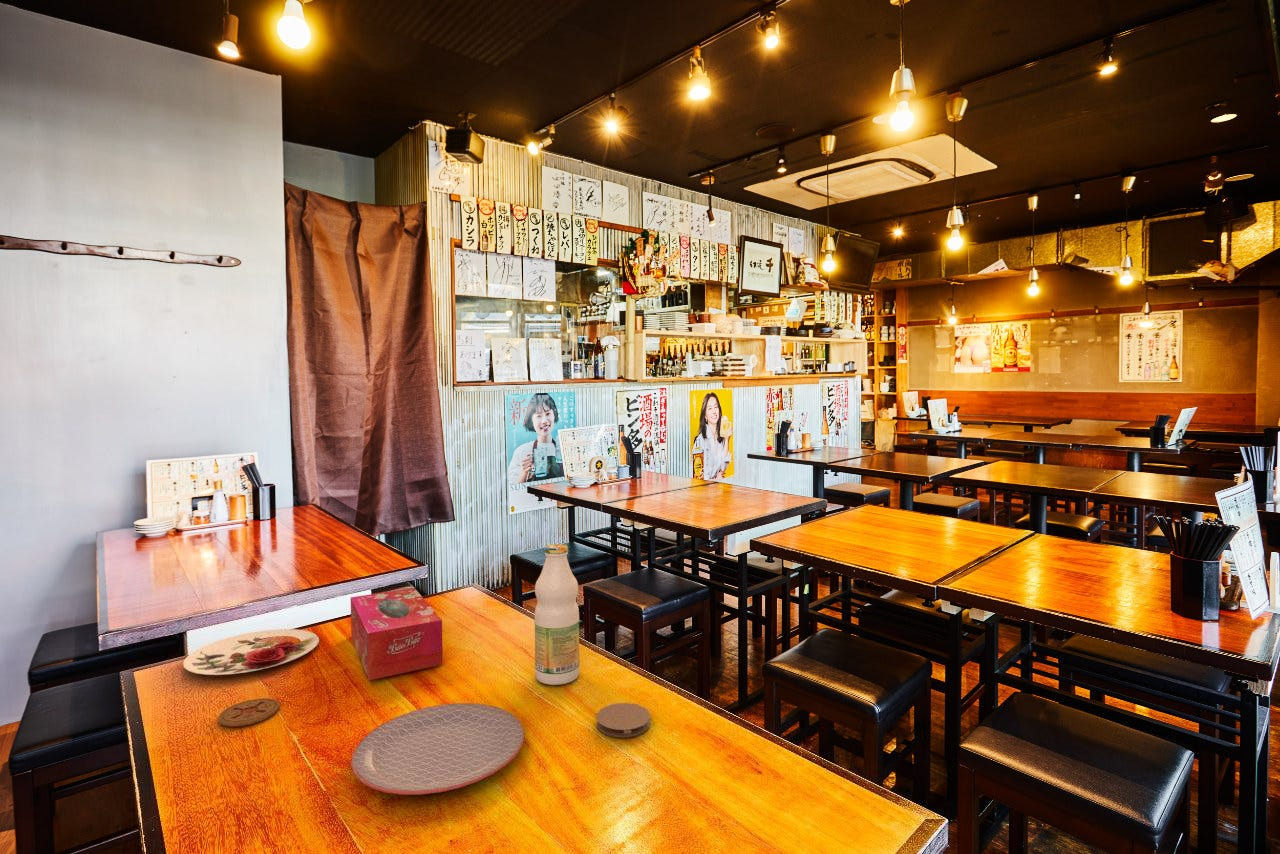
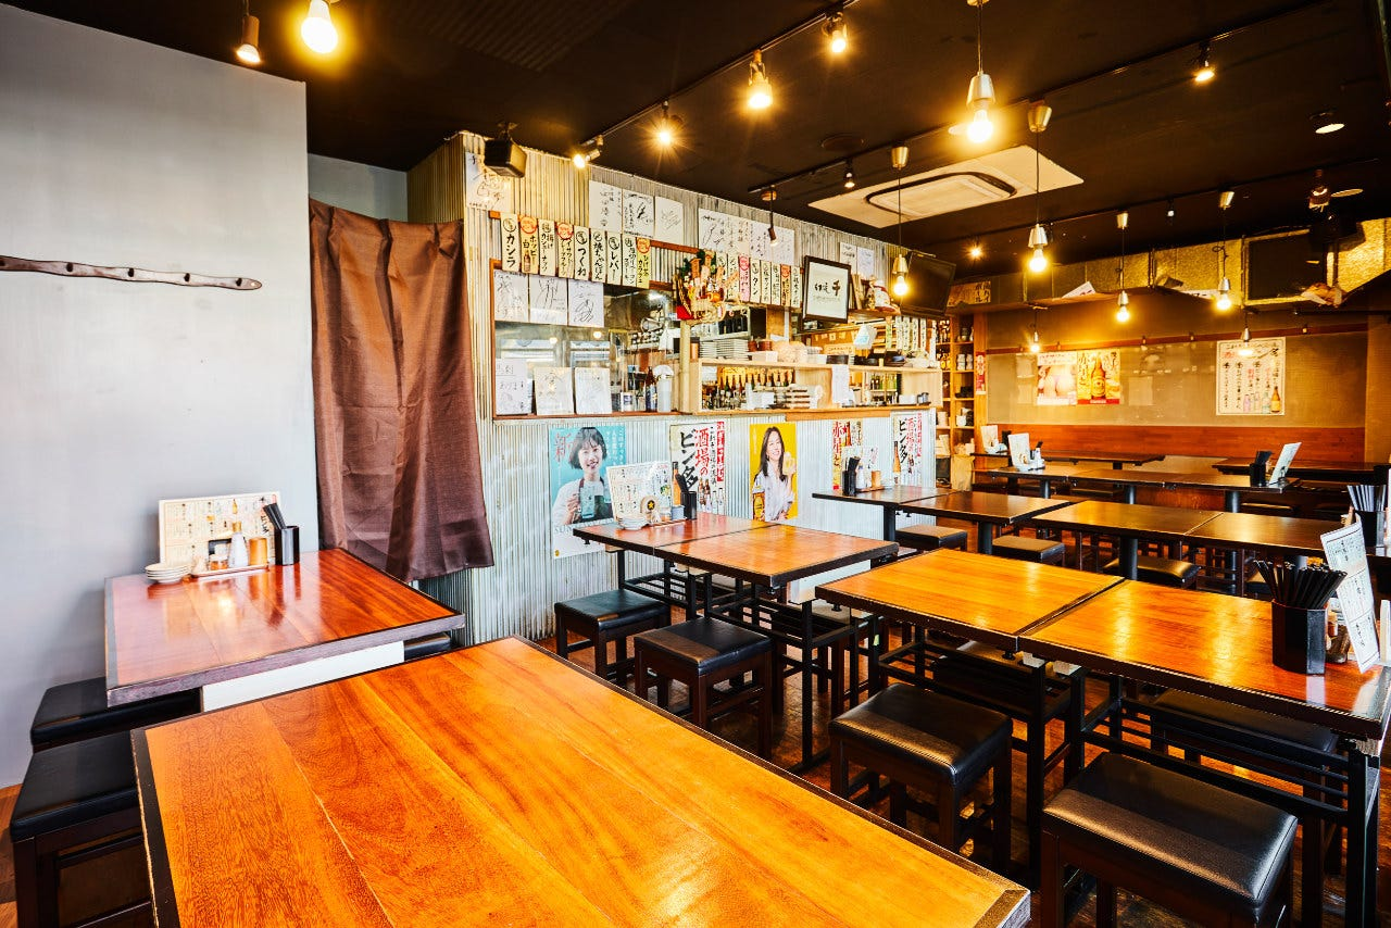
- coaster (623, 719)
- plate (254, 649)
- bottle (556, 611)
- tissue box (394, 629)
- coaster (249, 711)
- plate (441, 748)
